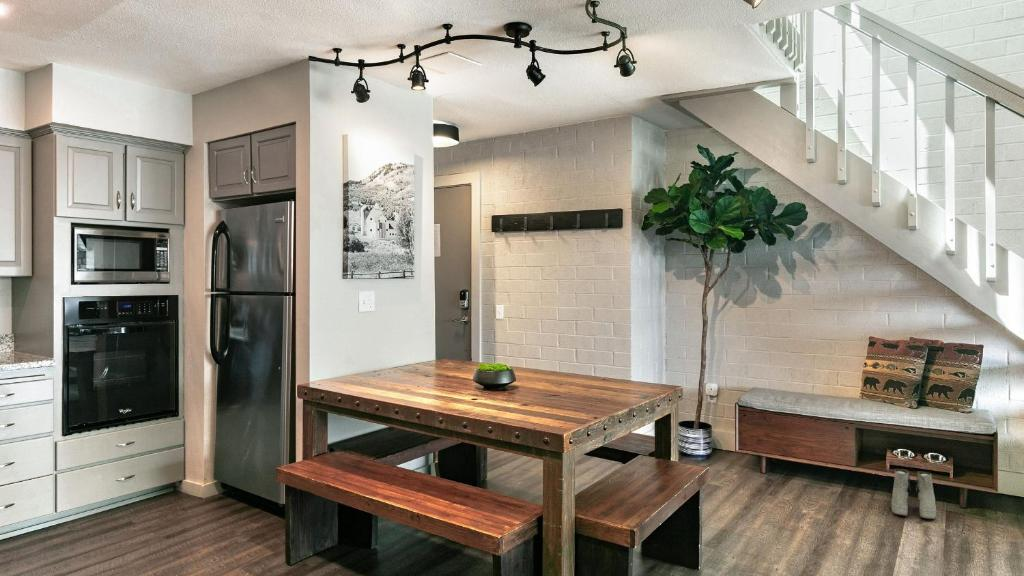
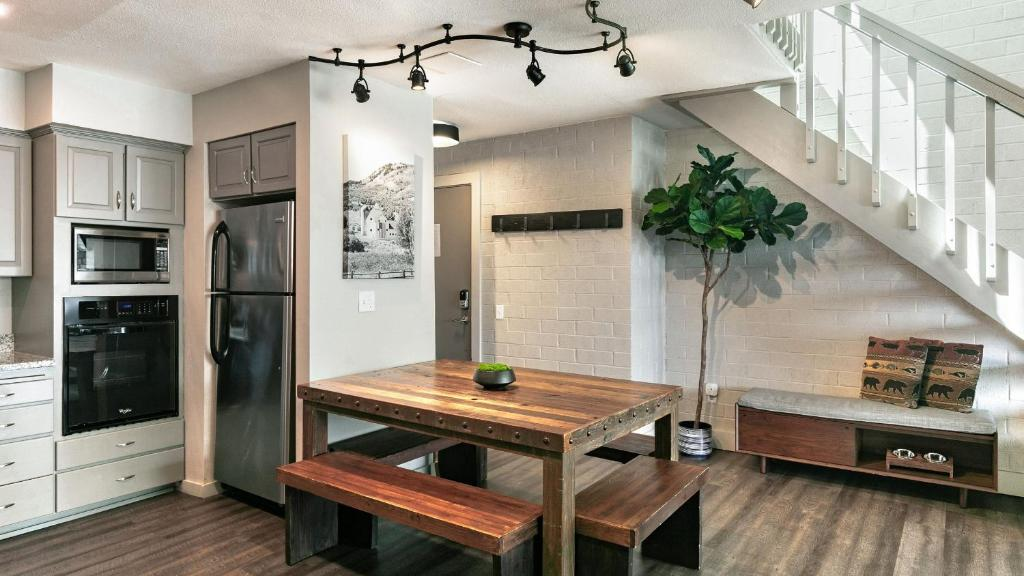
- boots (916, 490)
